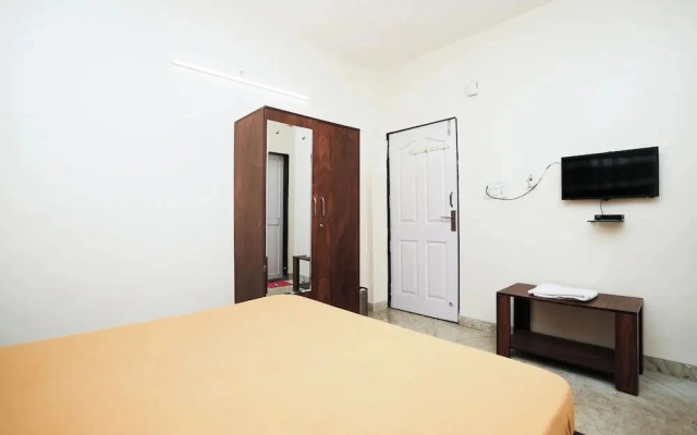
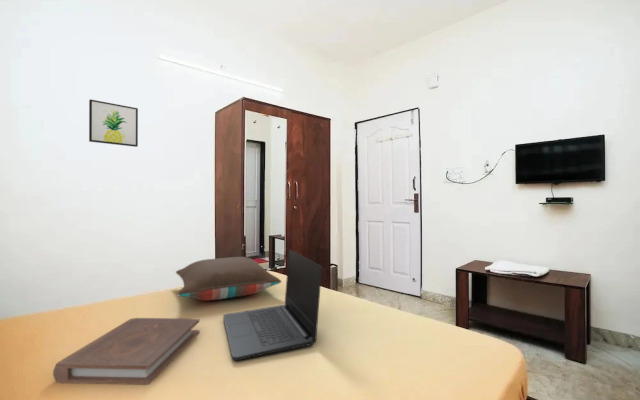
+ pillow (225, 276)
+ laptop (267, 307)
+ book (137, 345)
+ wall art (114, 124)
